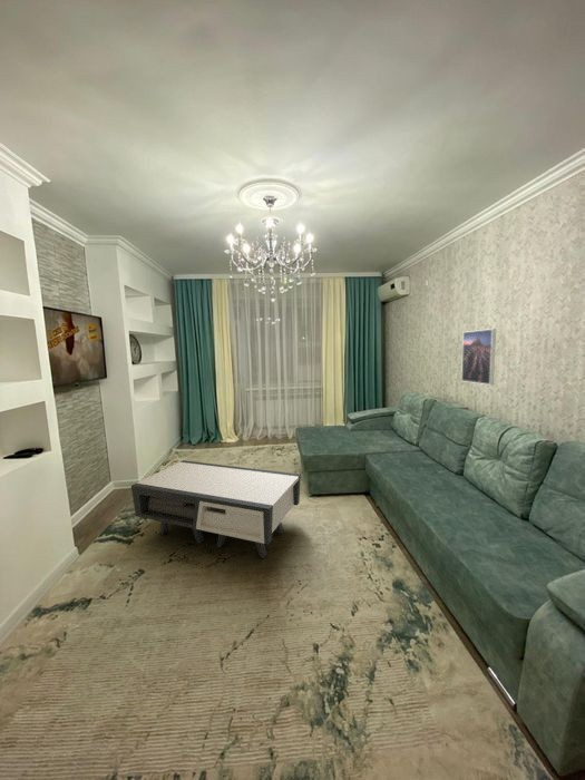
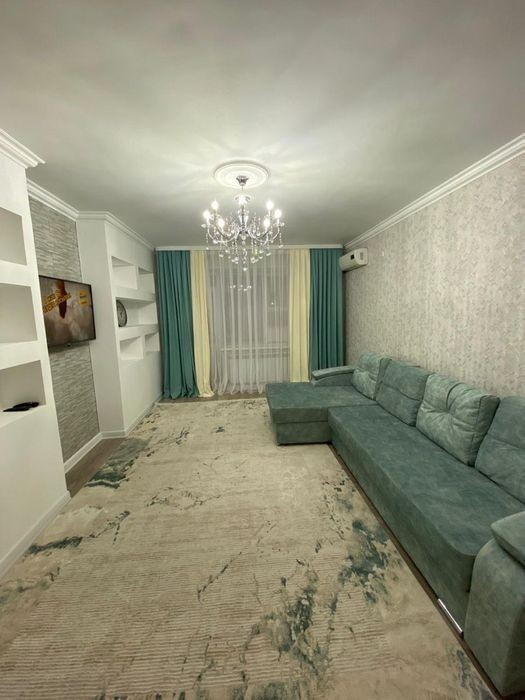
- coffee table (220, 506)
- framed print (477, 357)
